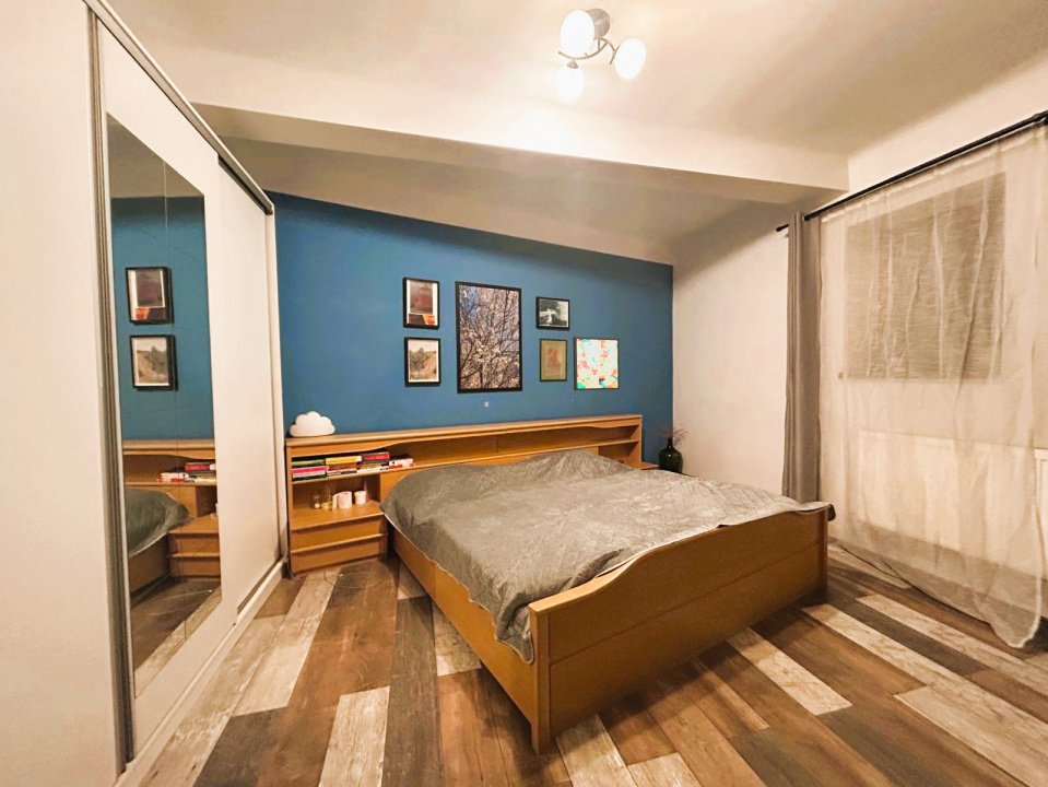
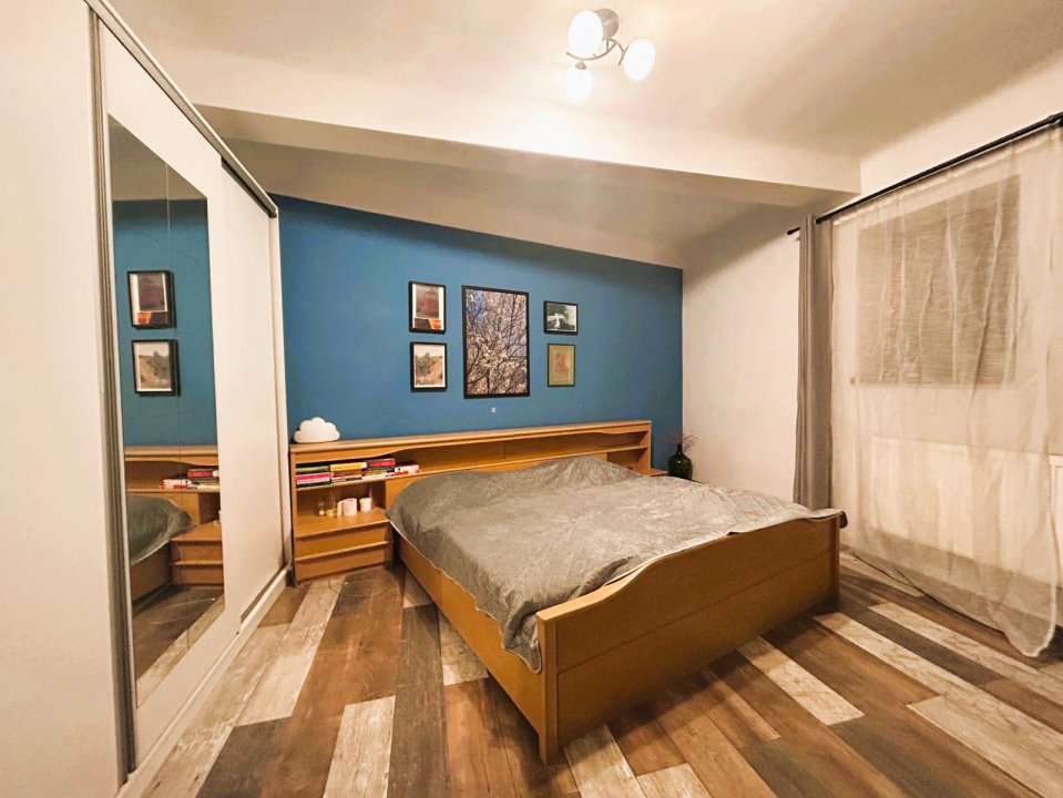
- wall art (597, 364)
